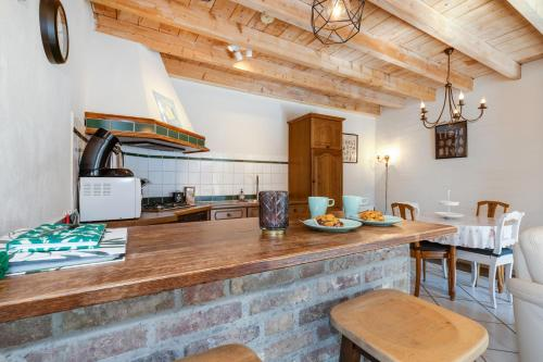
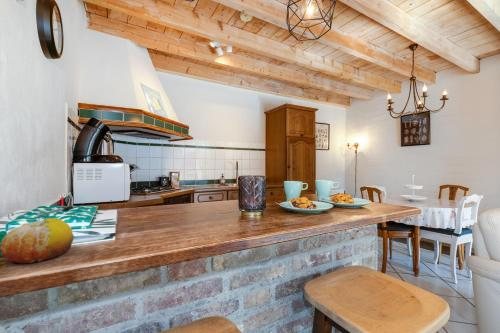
+ fruit (38, 237)
